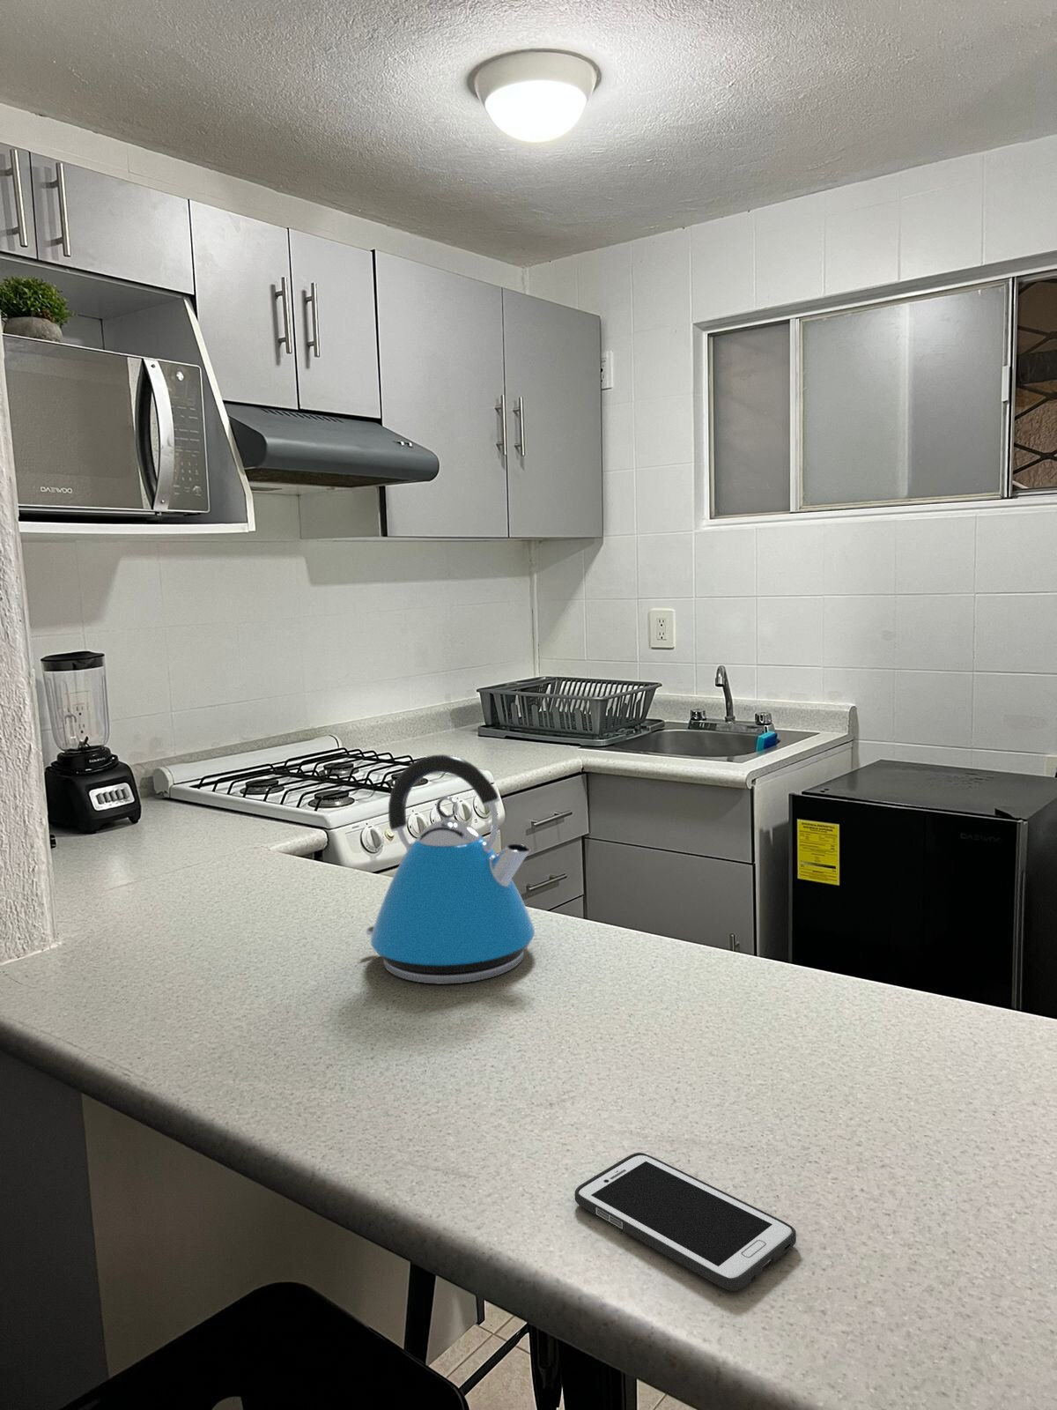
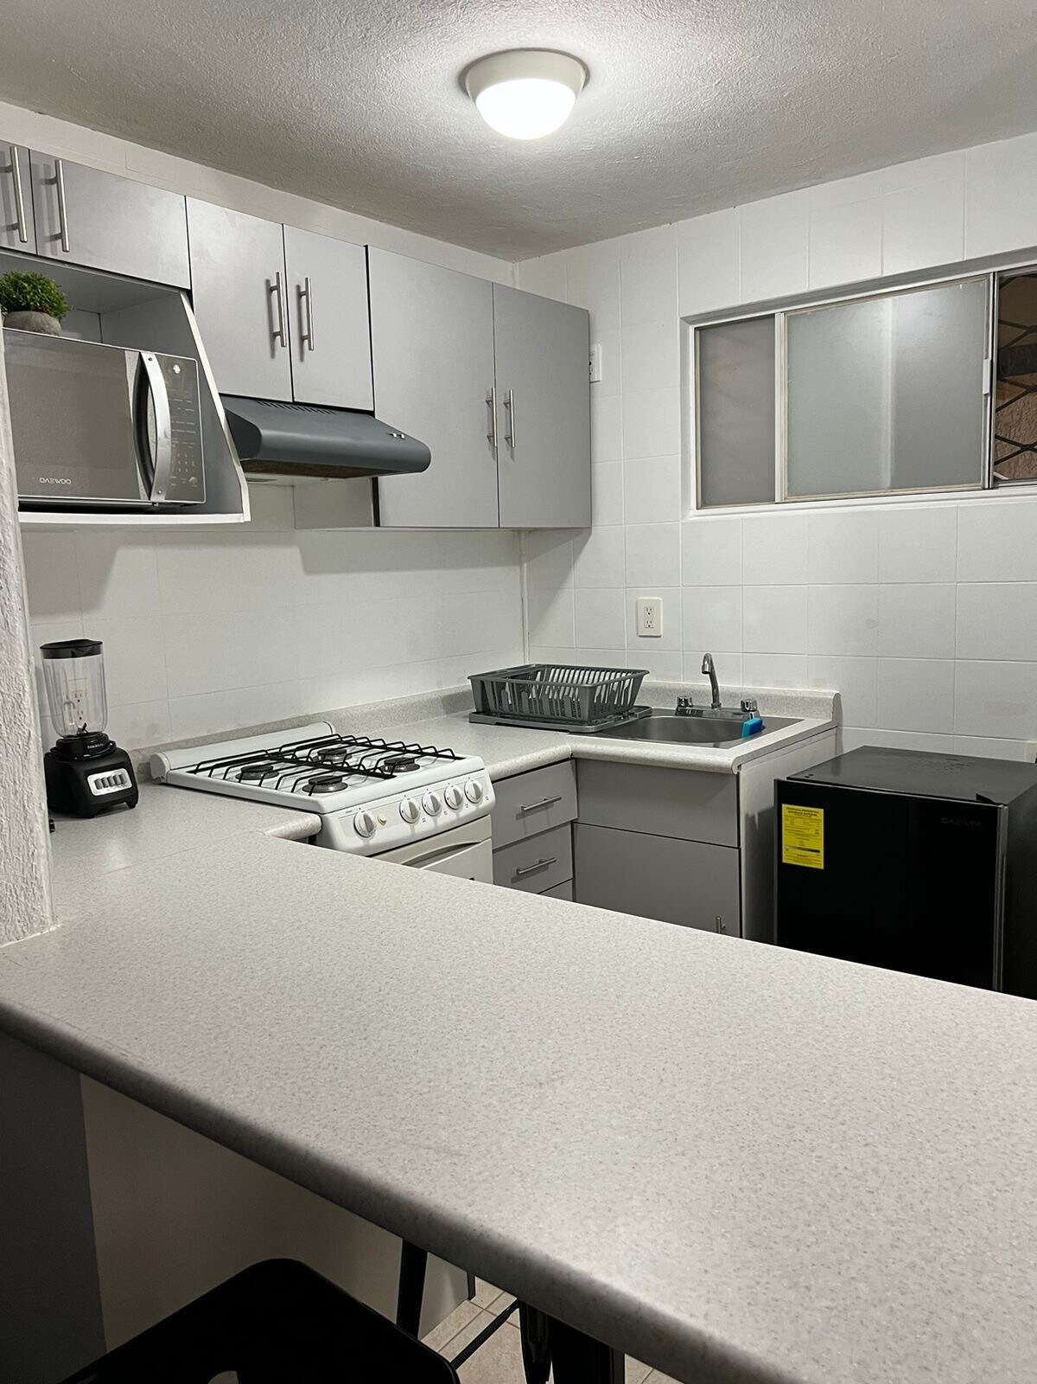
- cell phone (681, 1216)
- kettle (444, 857)
